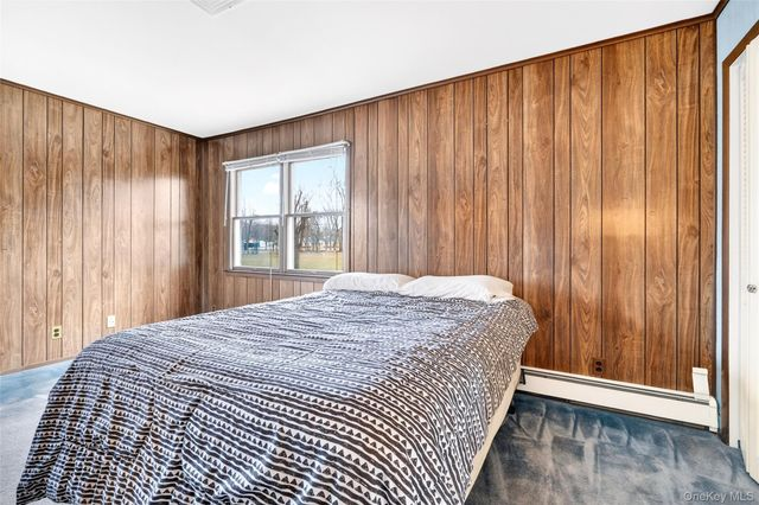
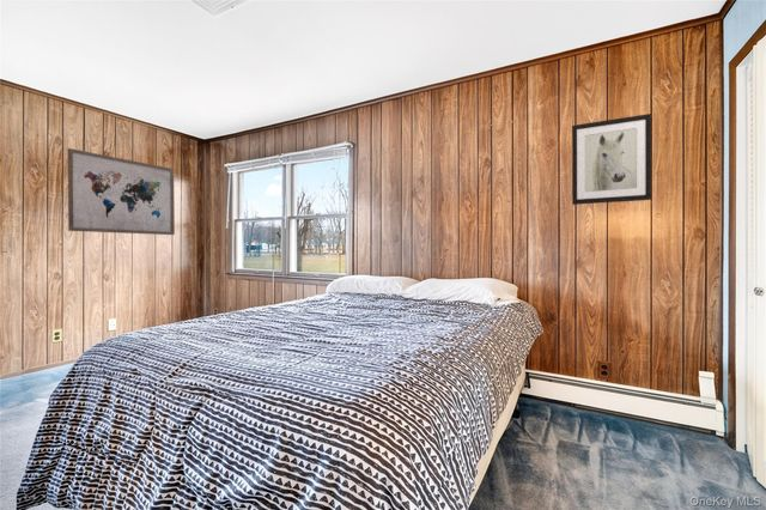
+ wall art (127, 196)
+ wall art (609, 160)
